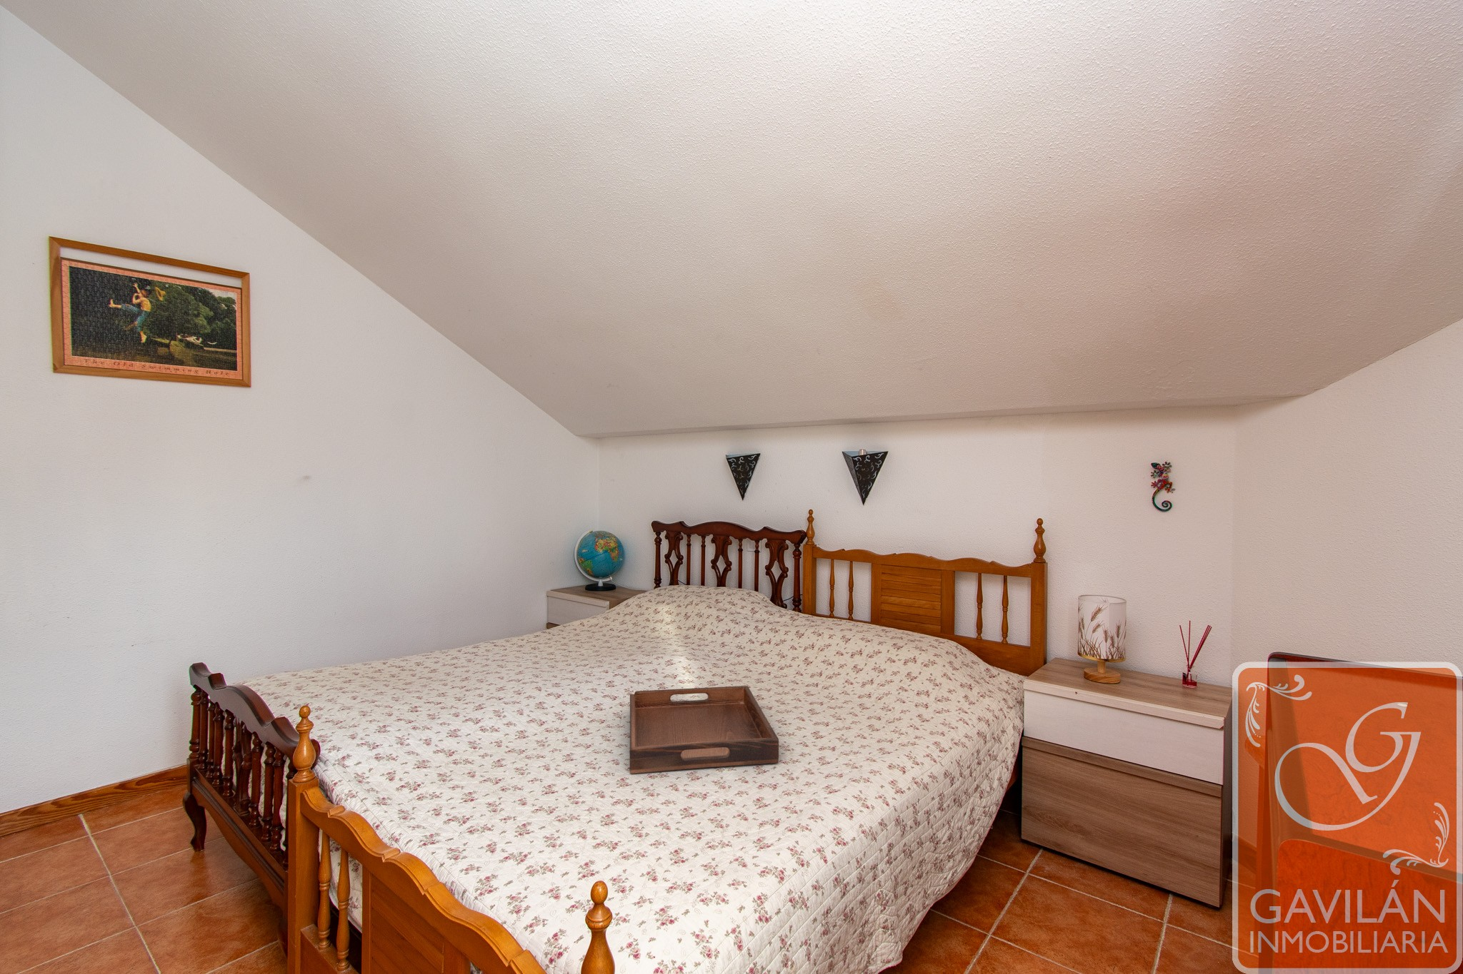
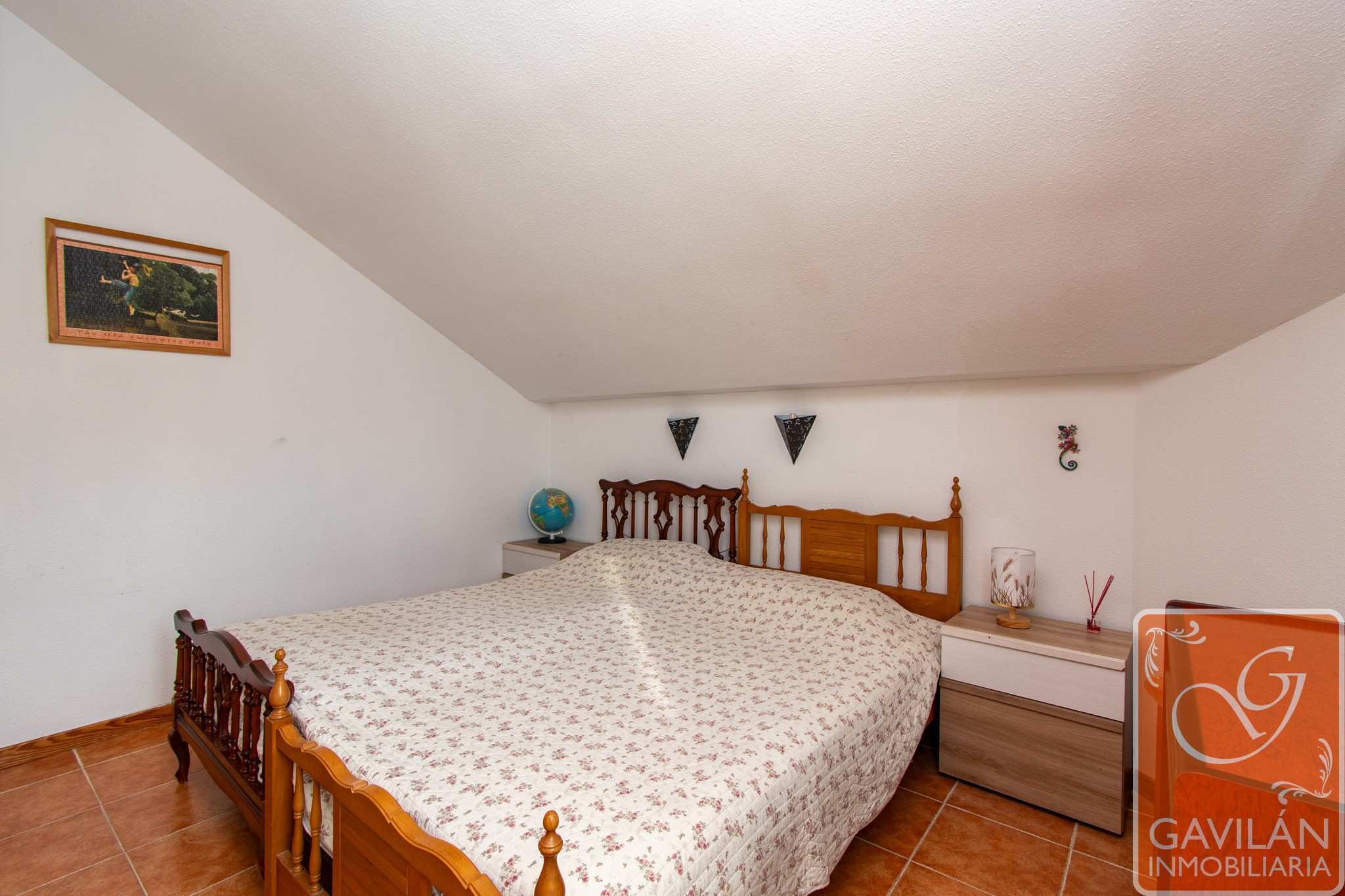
- serving tray (696, 723)
